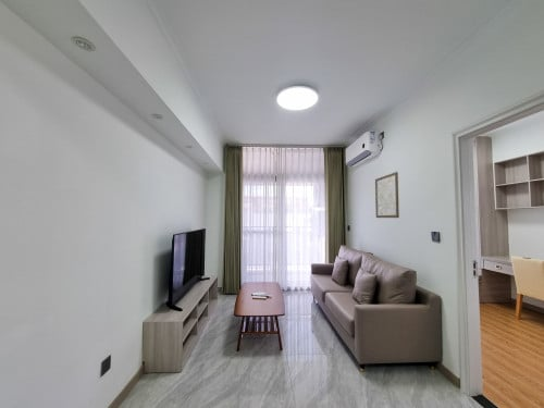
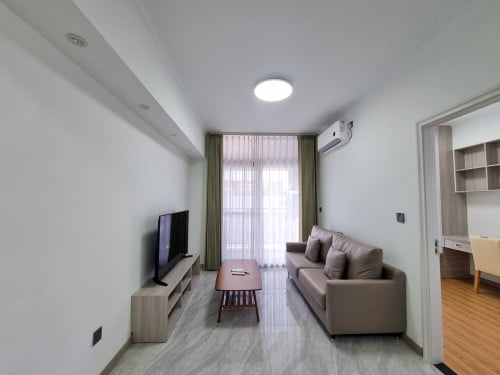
- wall art (386, 195)
